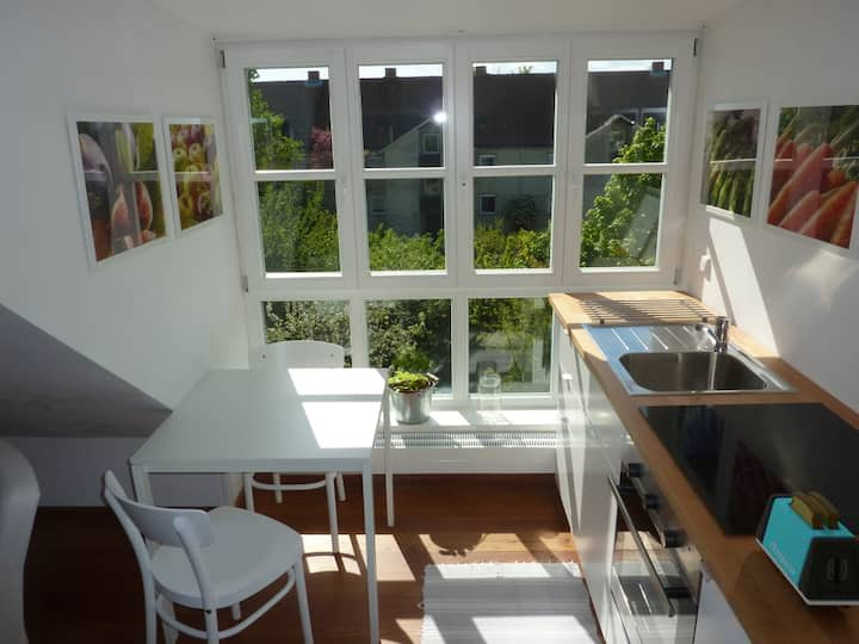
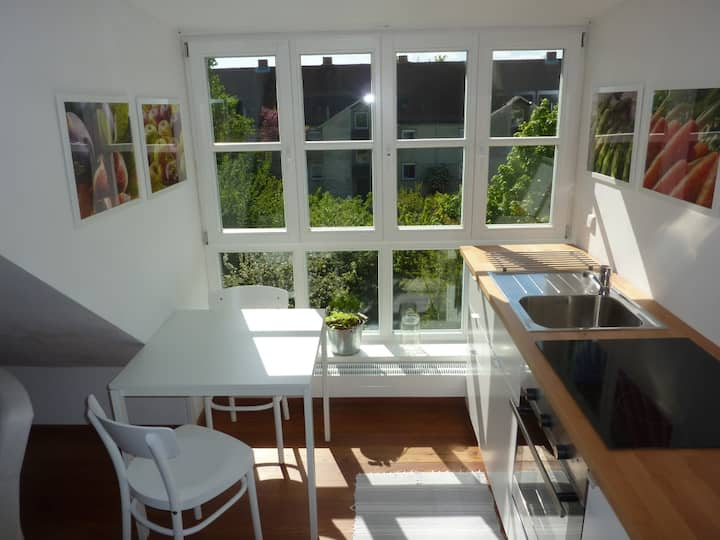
- toaster (810, 539)
